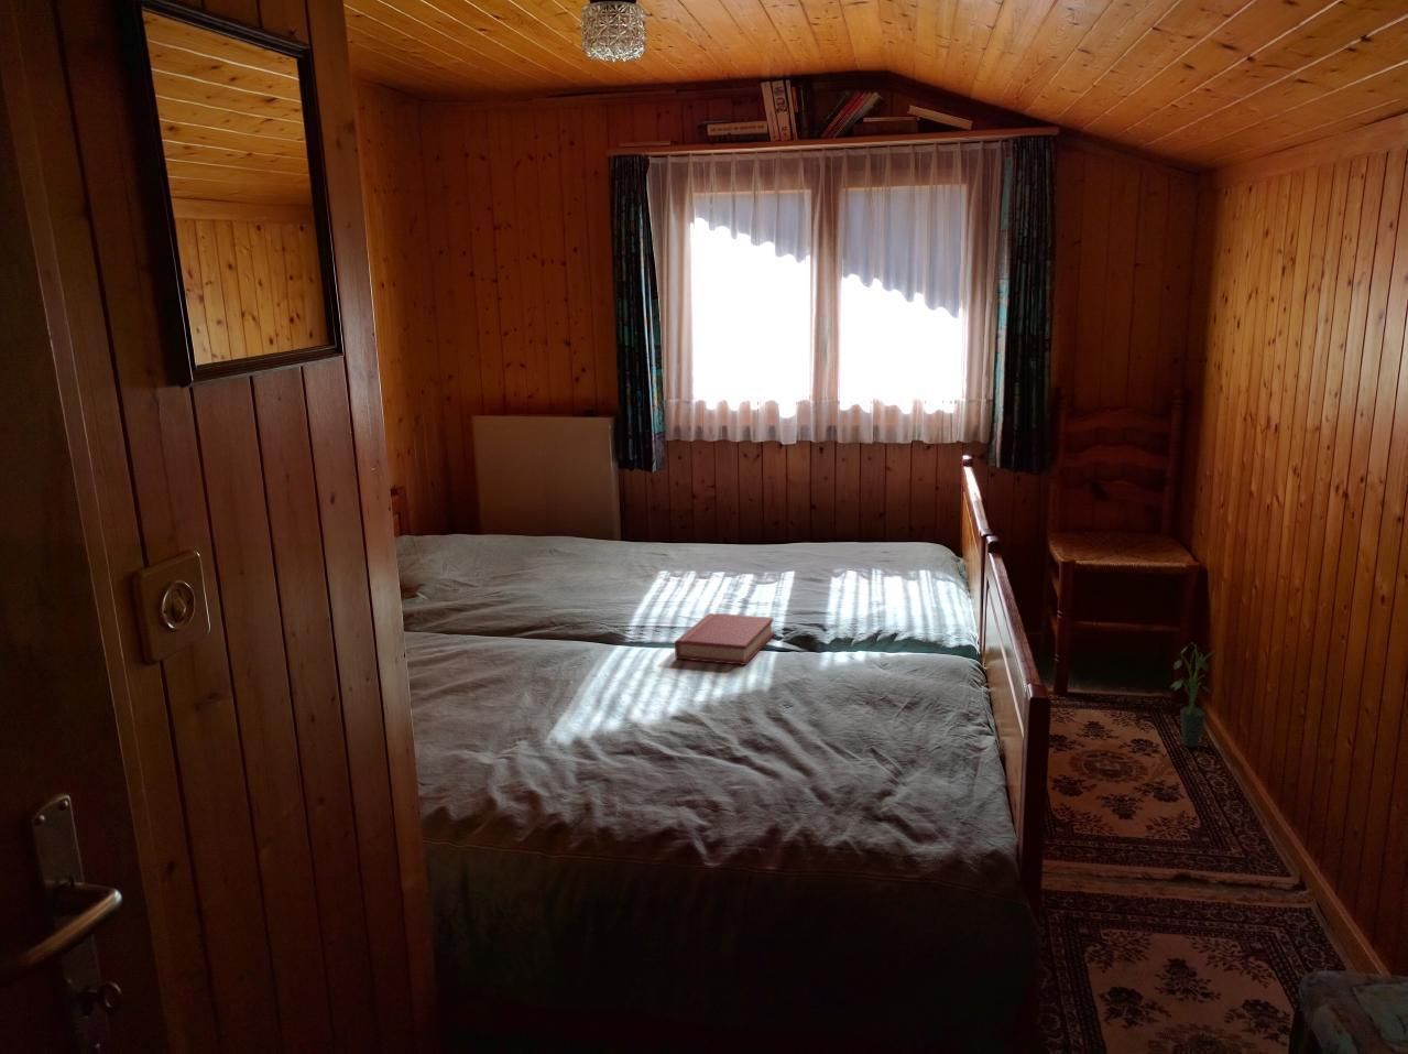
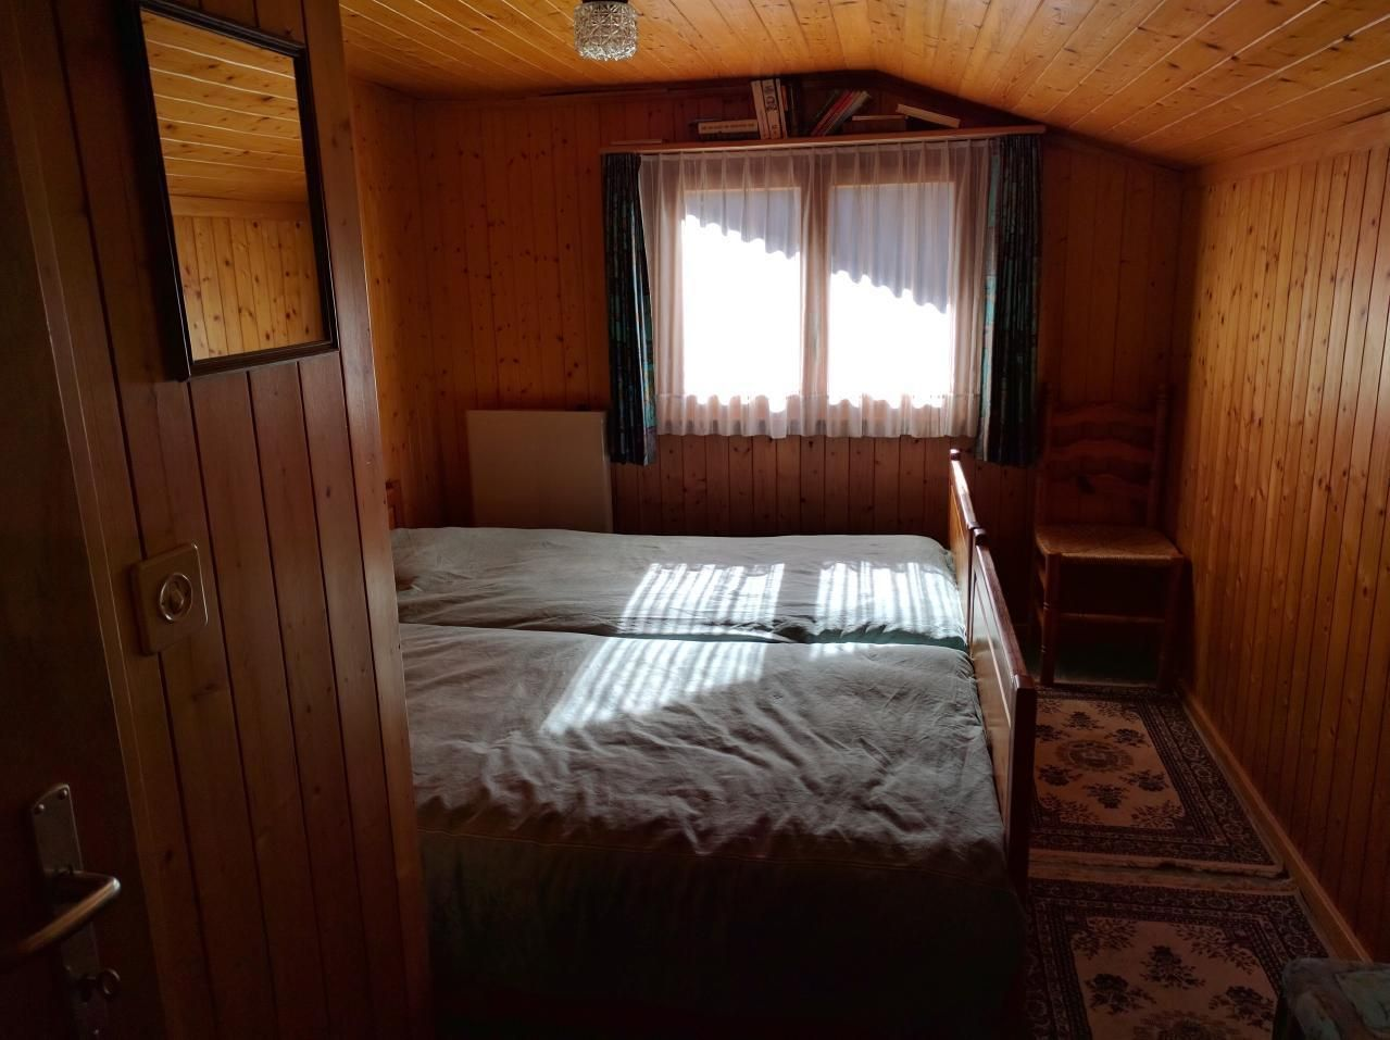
- potted plant (1190, 696)
- hardback book (725, 637)
